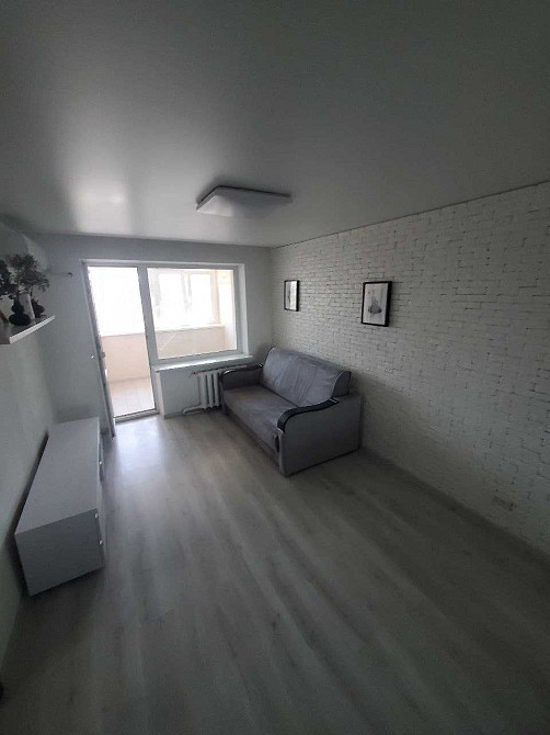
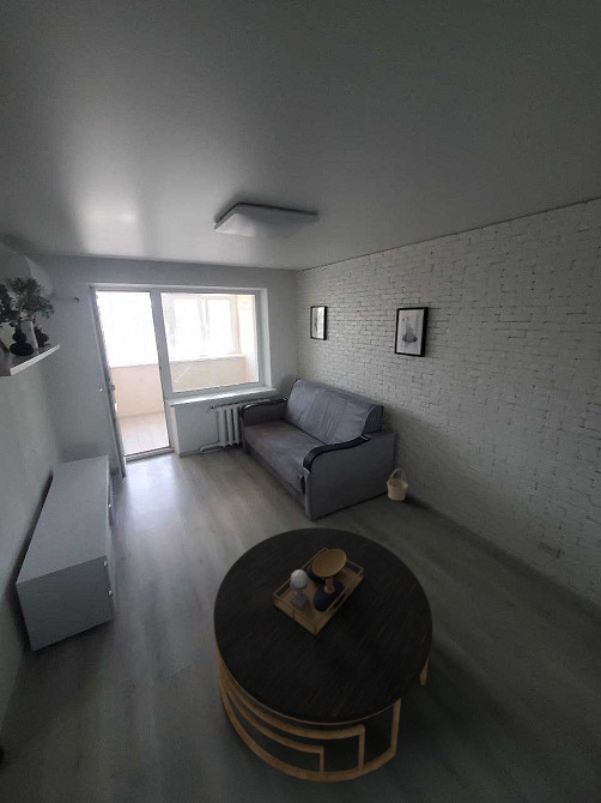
+ coffee table (320, 604)
+ basket (397, 482)
